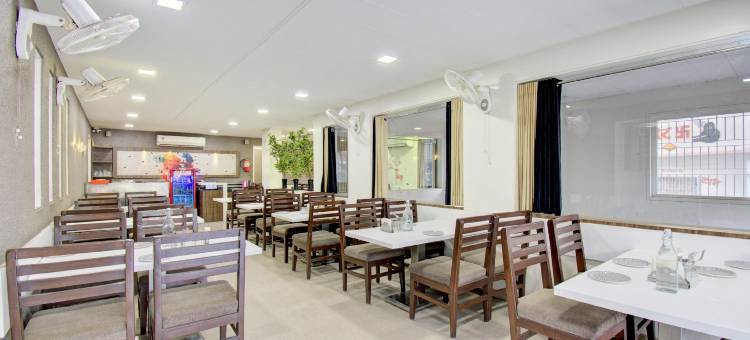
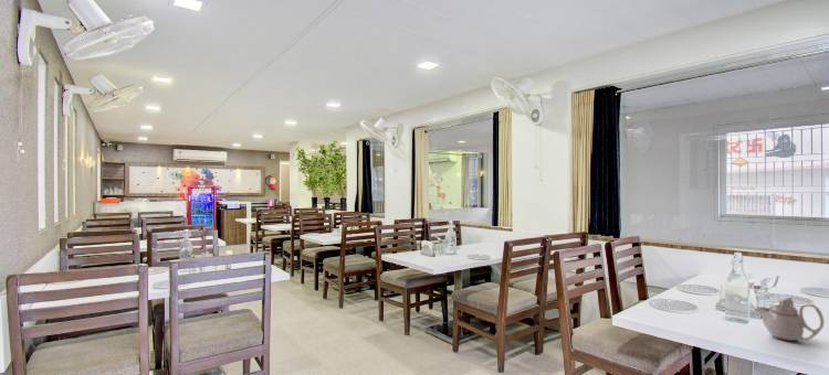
+ teapot (787, 318)
